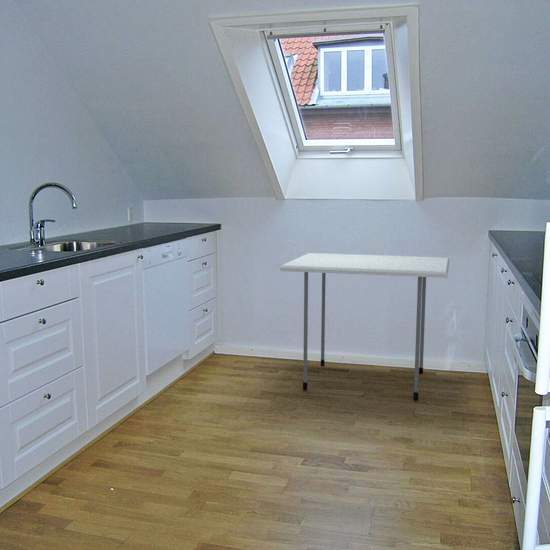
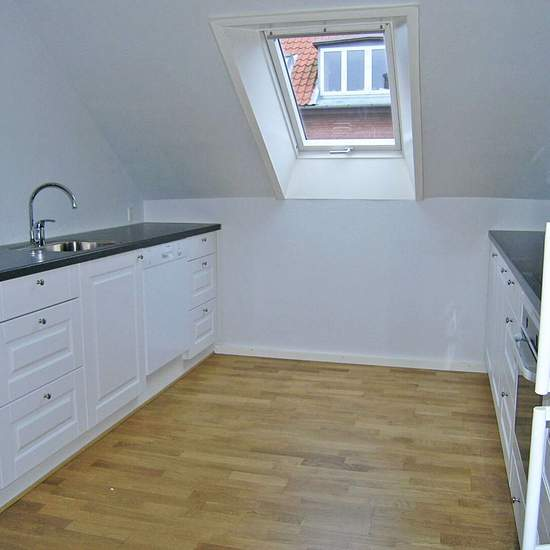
- dining table (324, 322)
